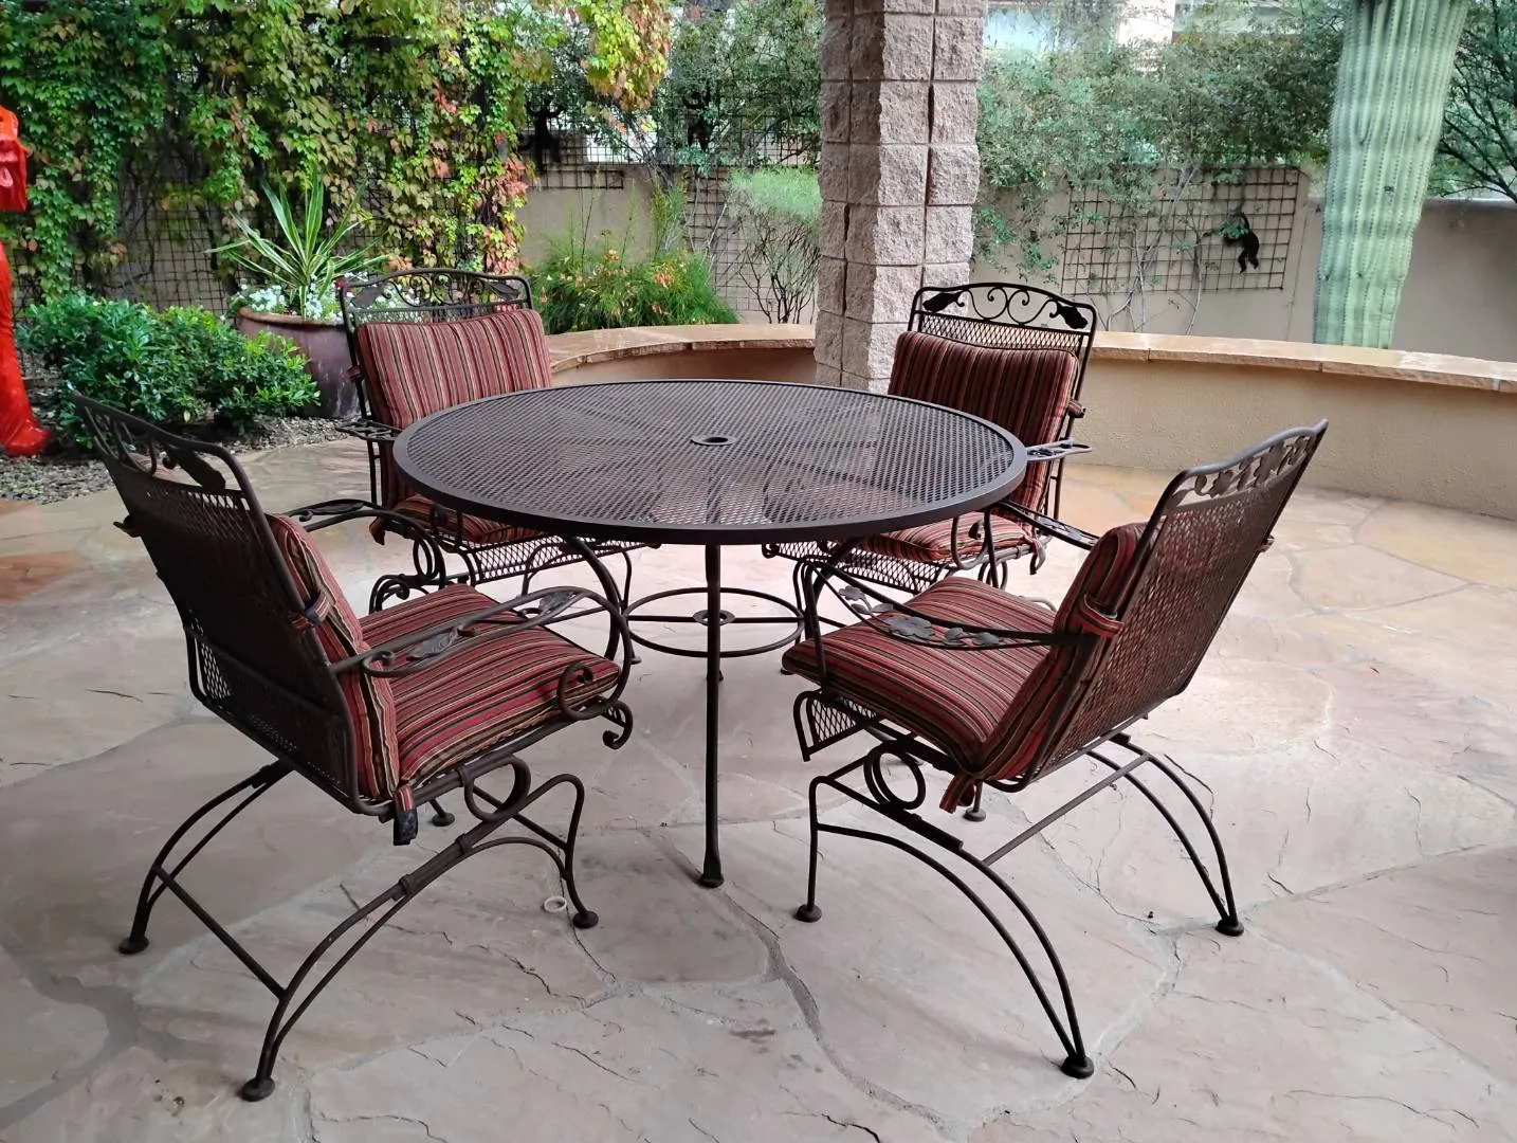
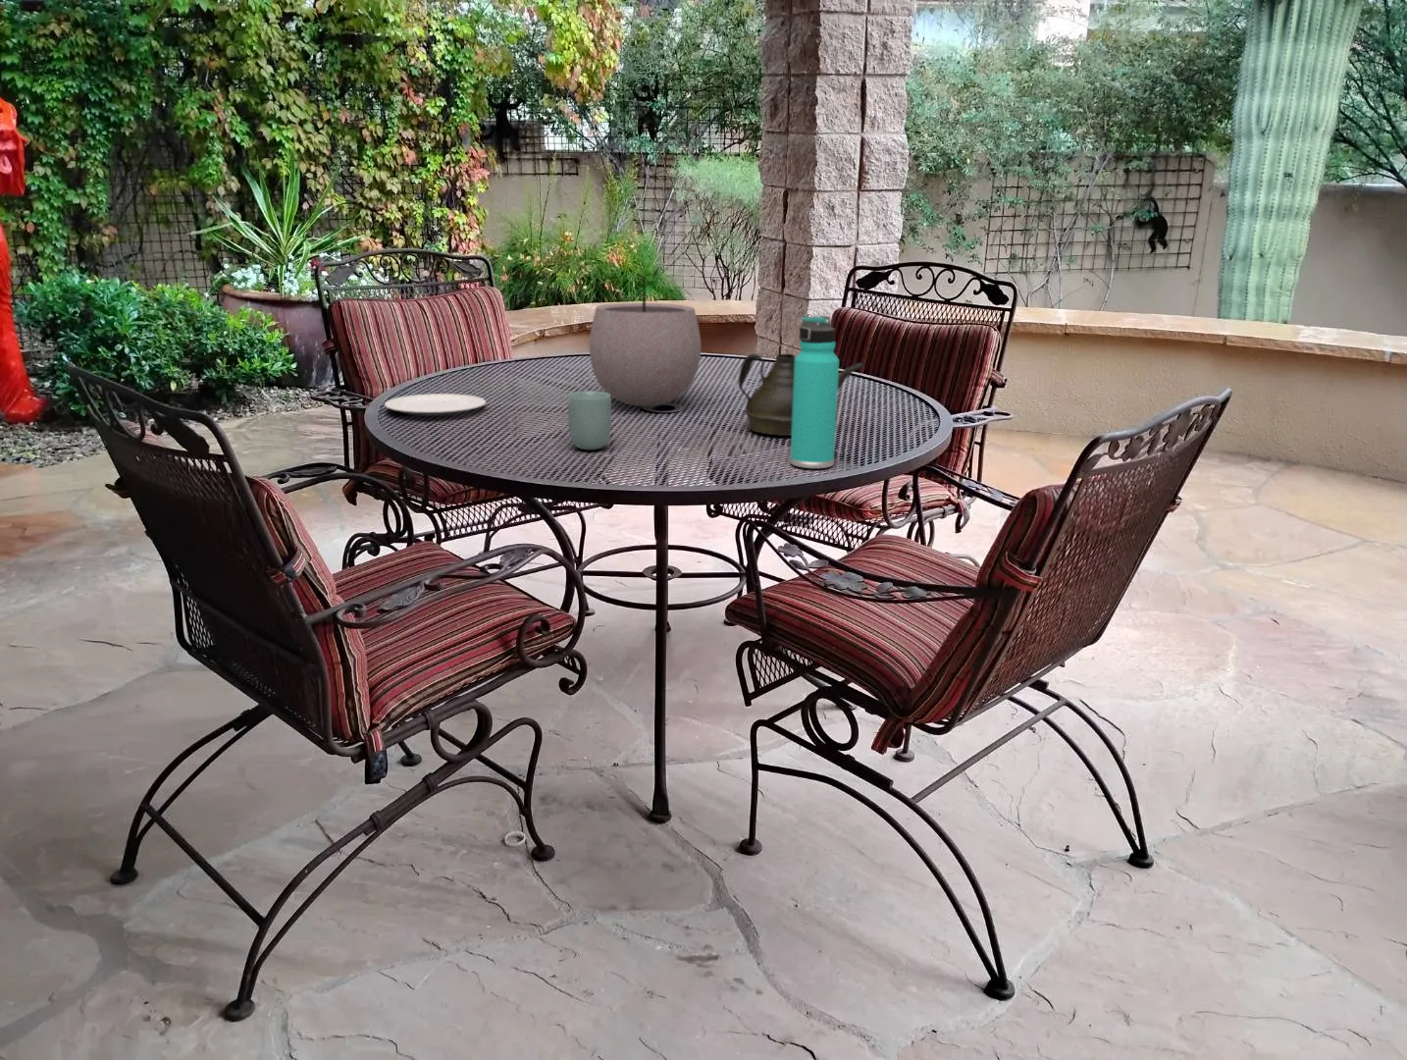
+ plant pot (645, 335)
+ cup (590, 421)
+ thermos bottle (815, 391)
+ teapot (793, 392)
+ plate (435, 405)
